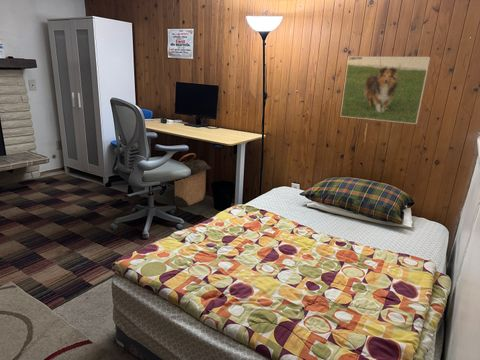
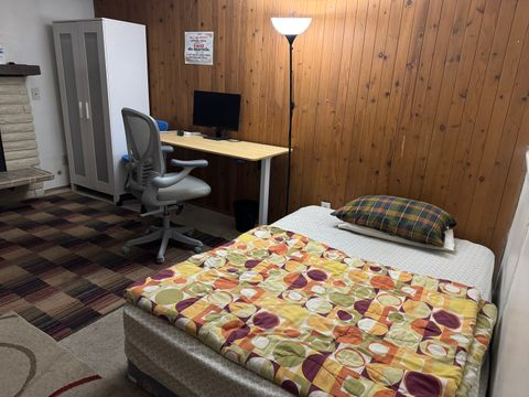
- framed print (381, 89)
- laundry hamper (190, 176)
